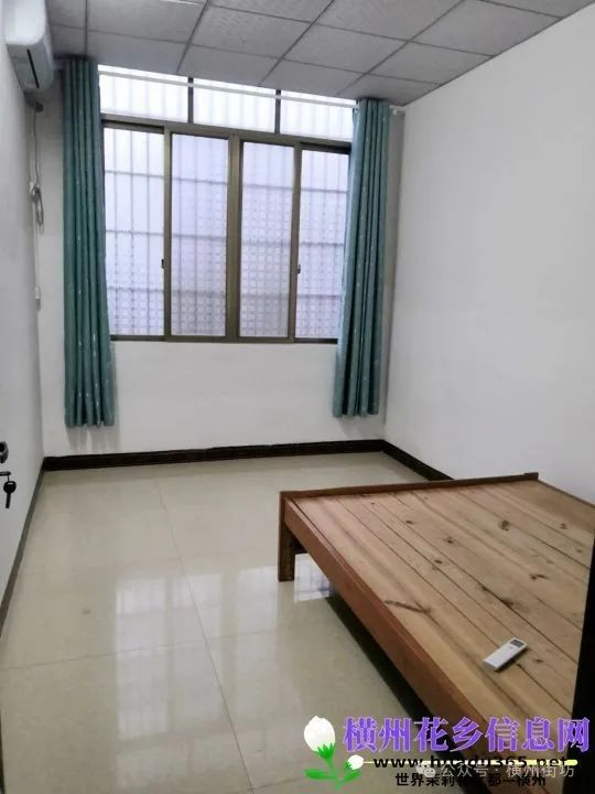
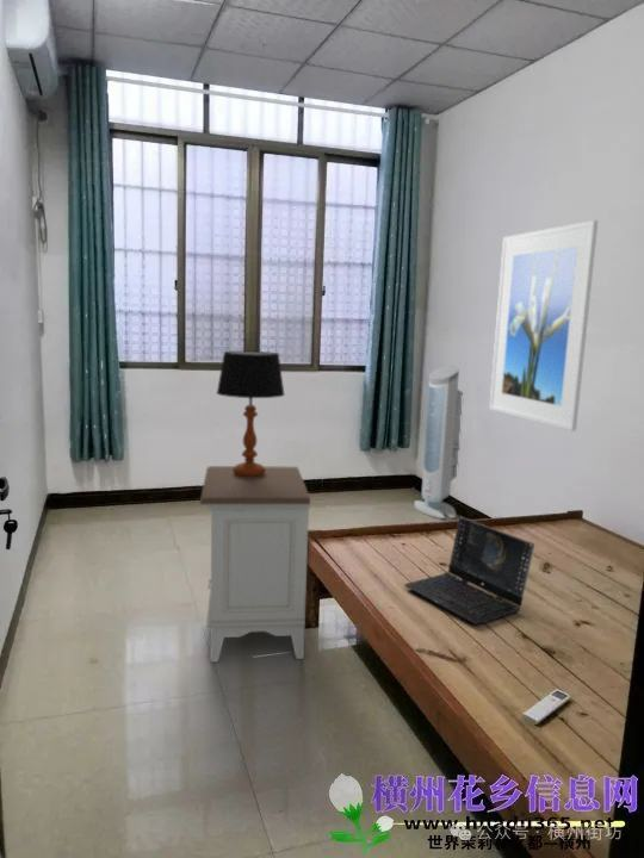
+ laptop computer (466, 566)
+ air purifier (439, 439)
+ table lamp (249, 414)
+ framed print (537, 327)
+ nightstand (252, 558)
